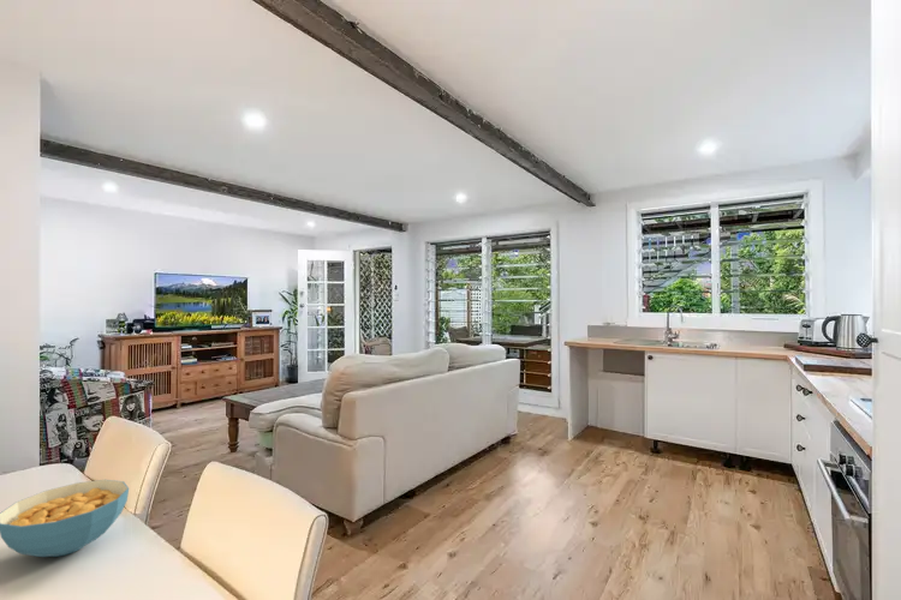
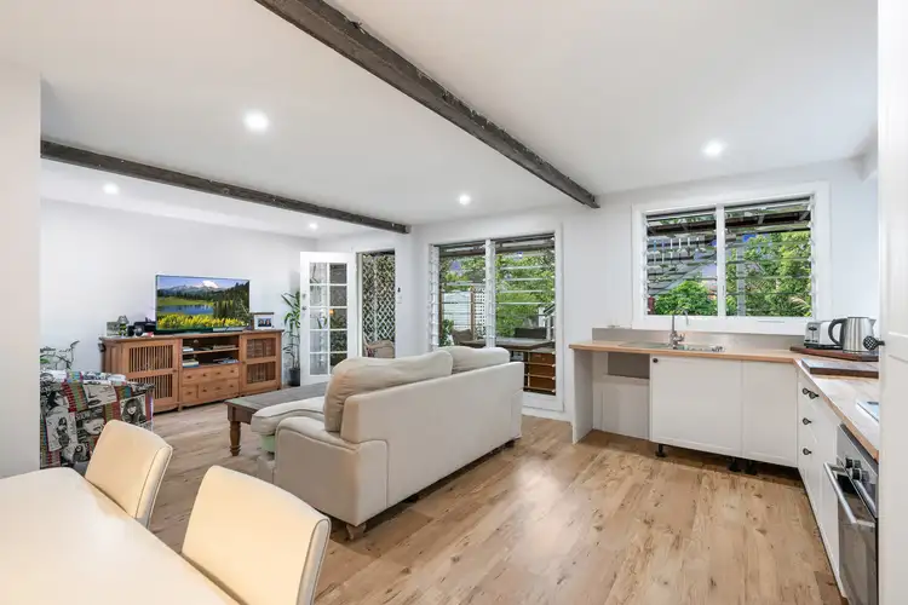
- cereal bowl (67, 523)
